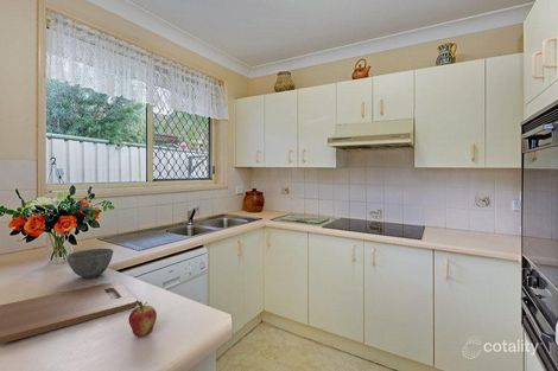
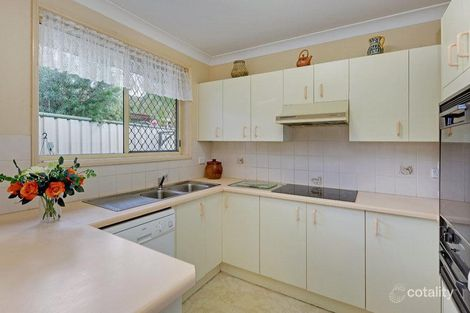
- fruit (142, 315)
- cutting board (61, 307)
- bowl (90, 264)
